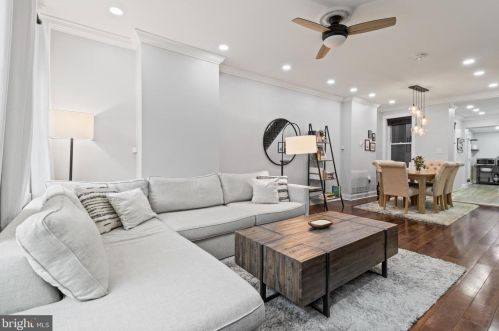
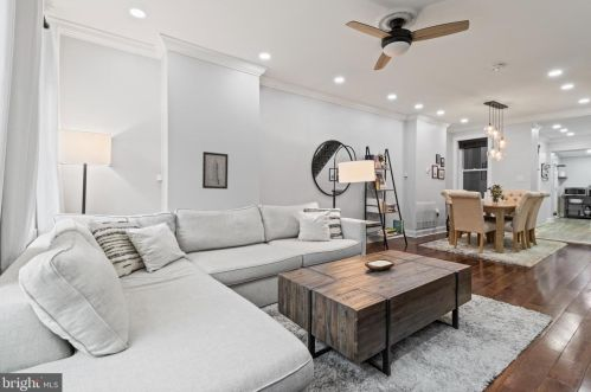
+ wall art (216, 171)
